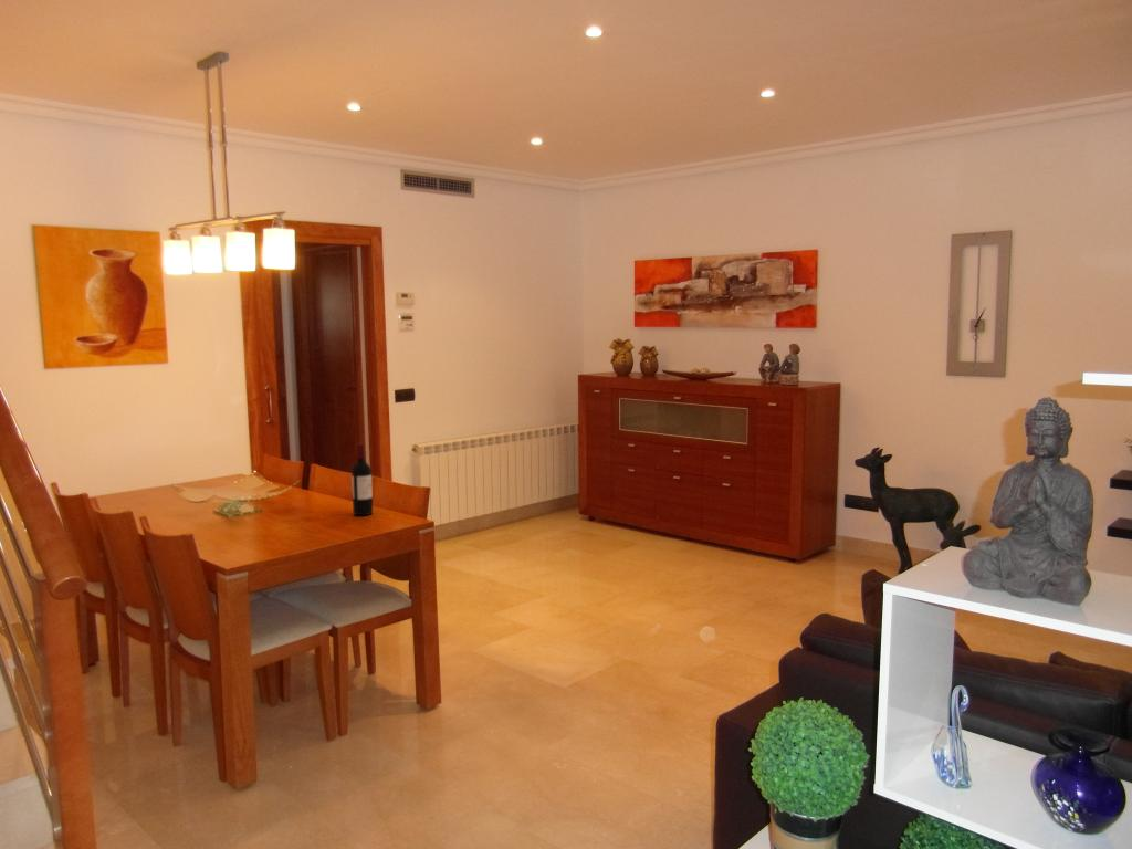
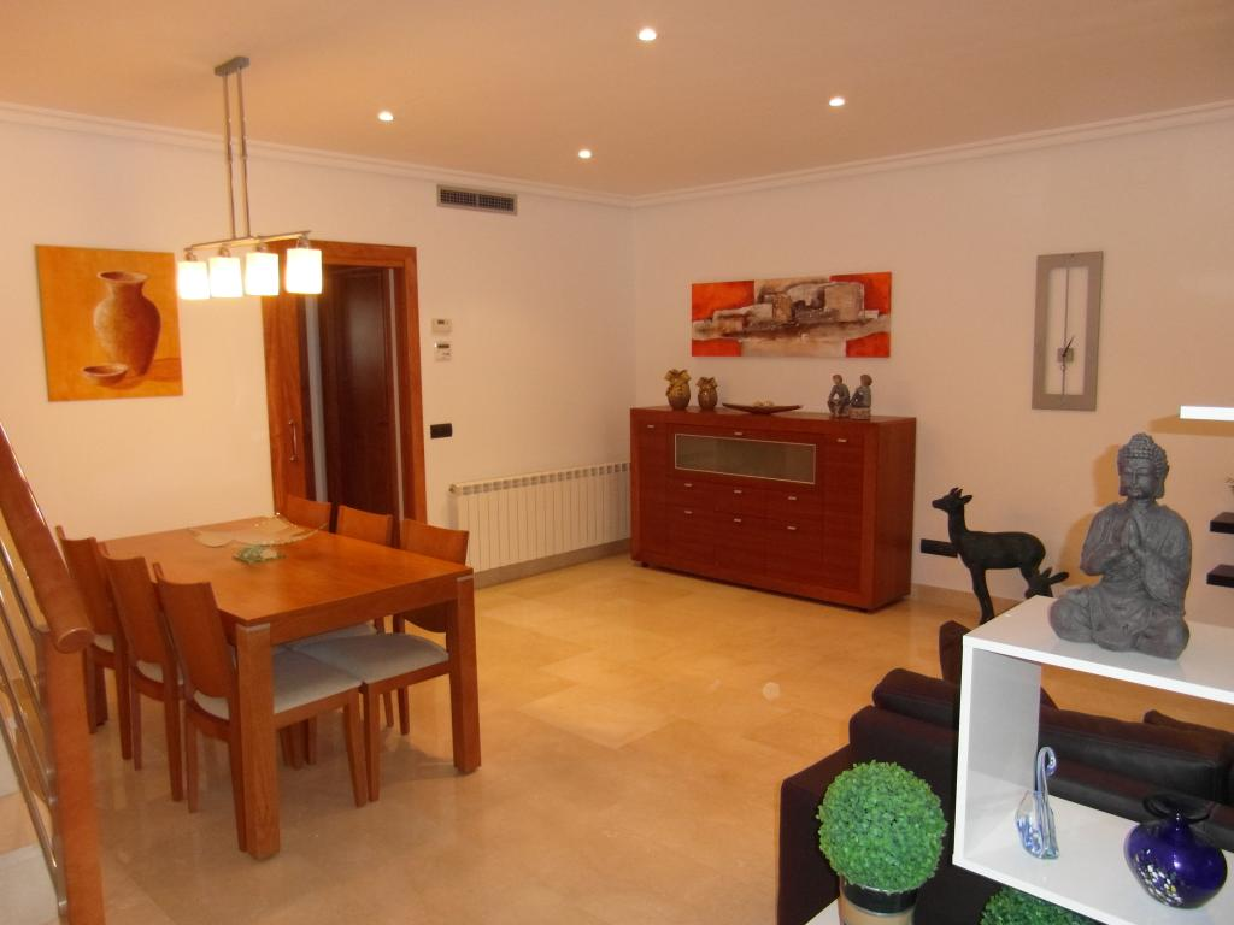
- wine bottle (361, 479)
